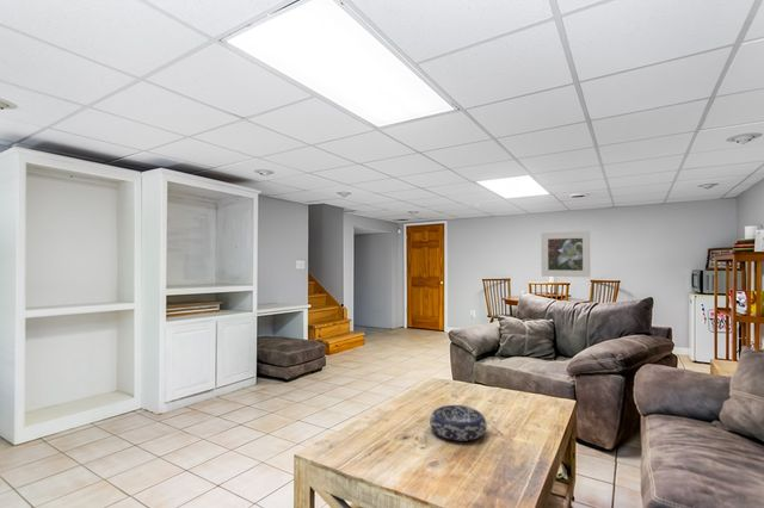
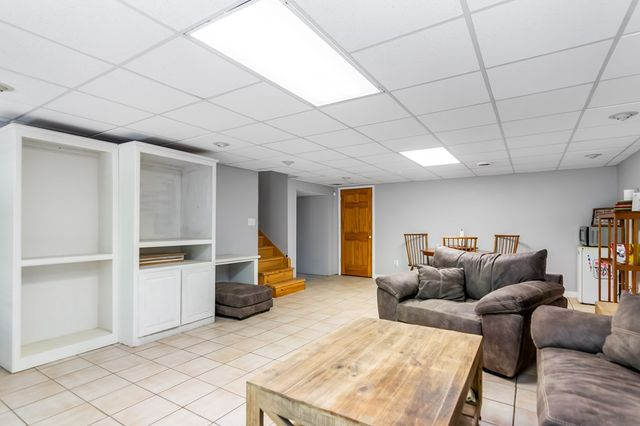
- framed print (565, 254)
- decorative bowl (457, 422)
